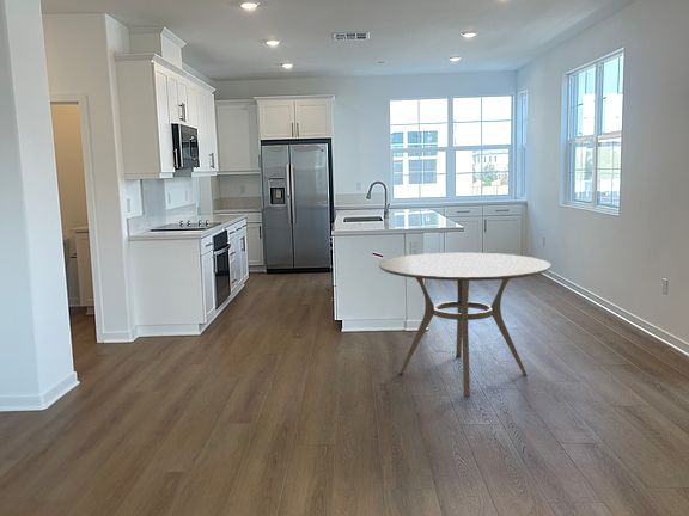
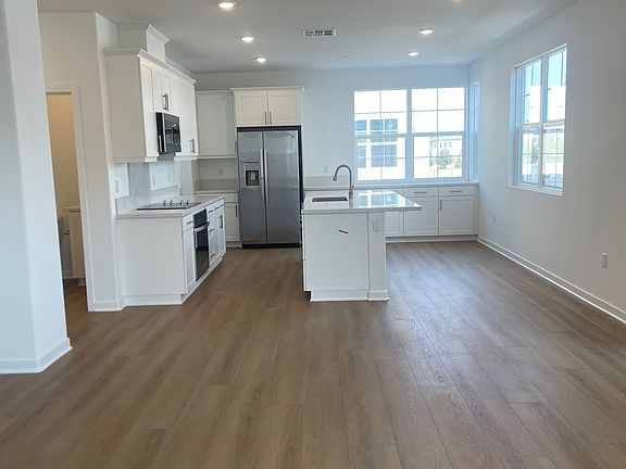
- dining table (462, 319)
